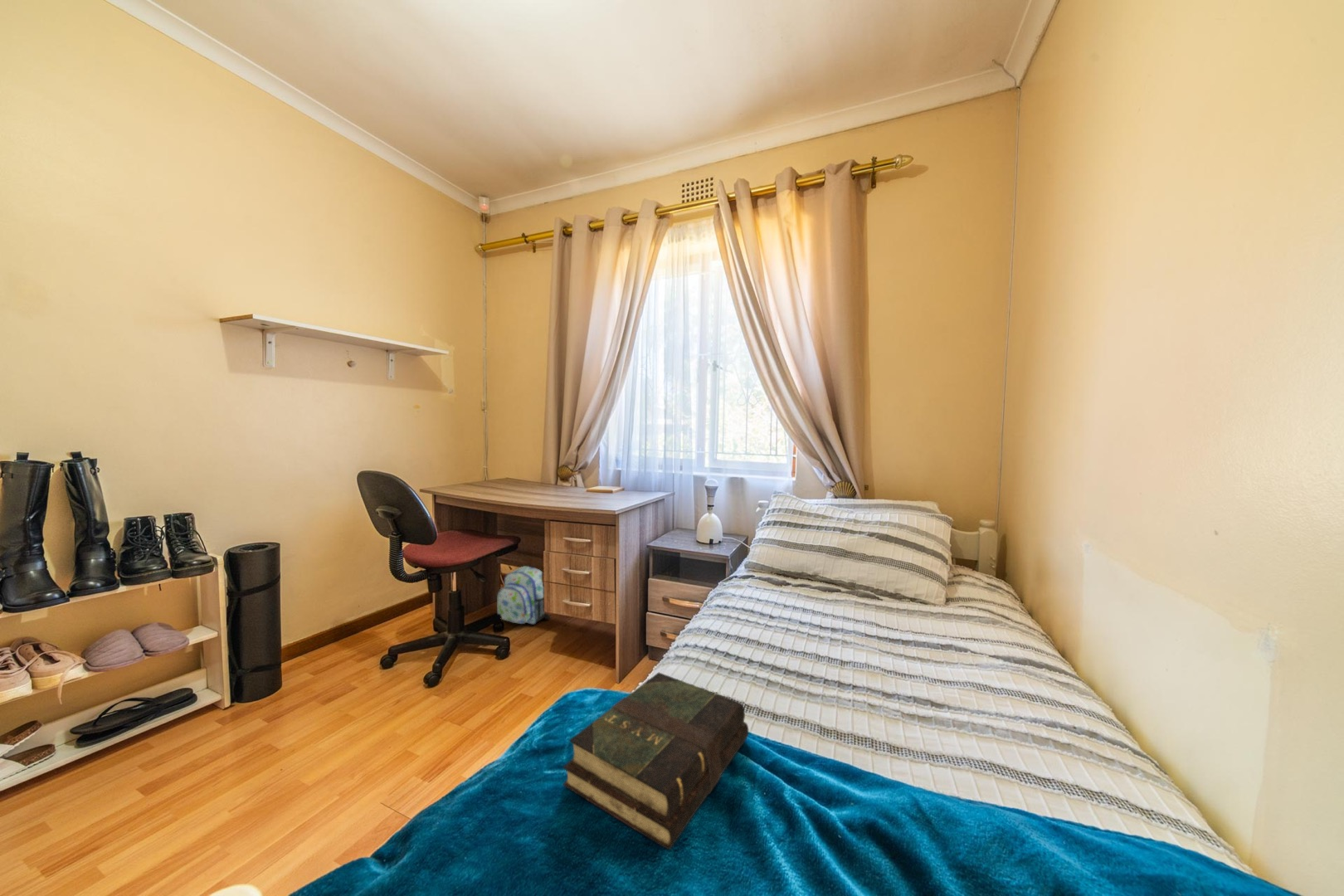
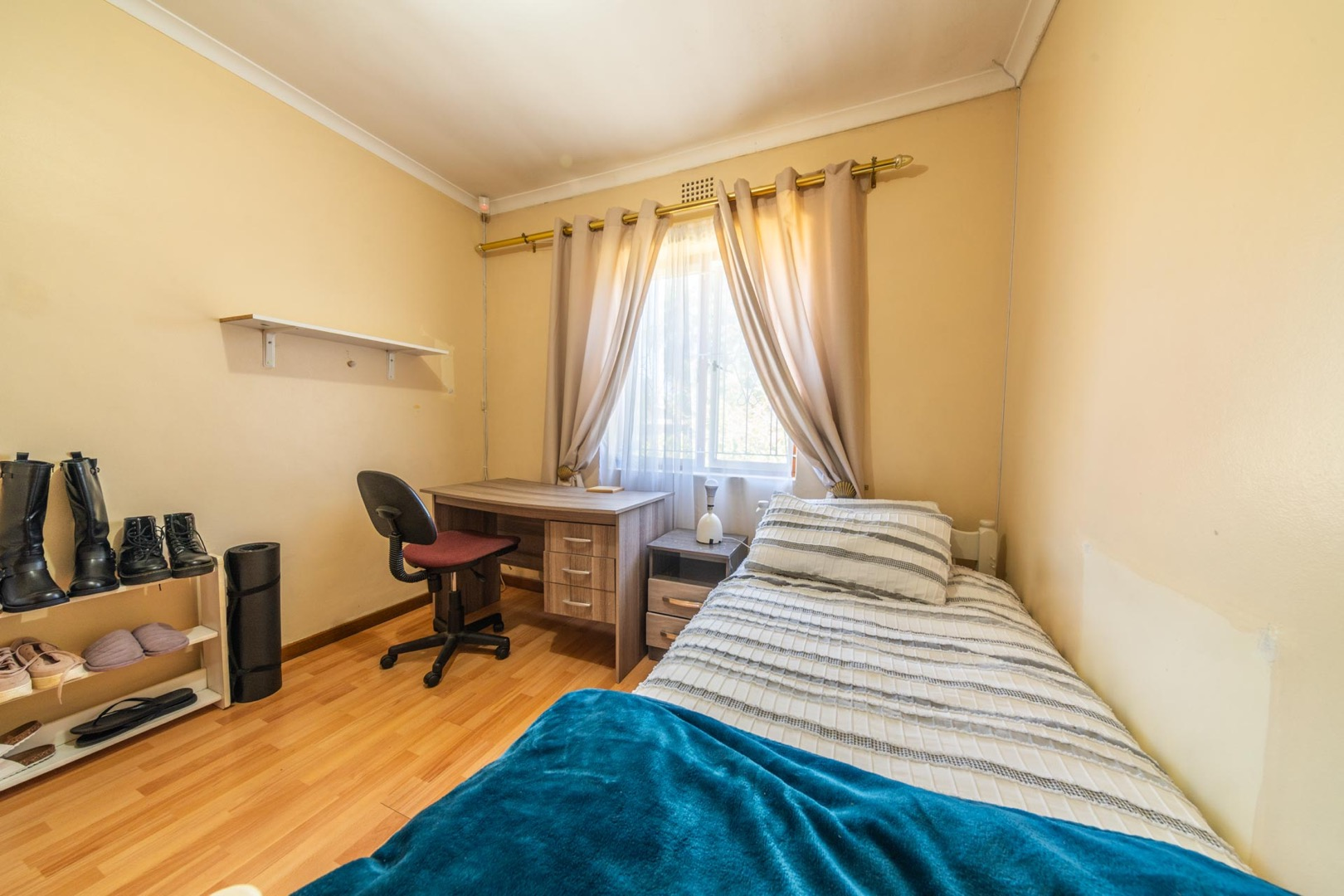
- book (662, 740)
- backpack (523, 595)
